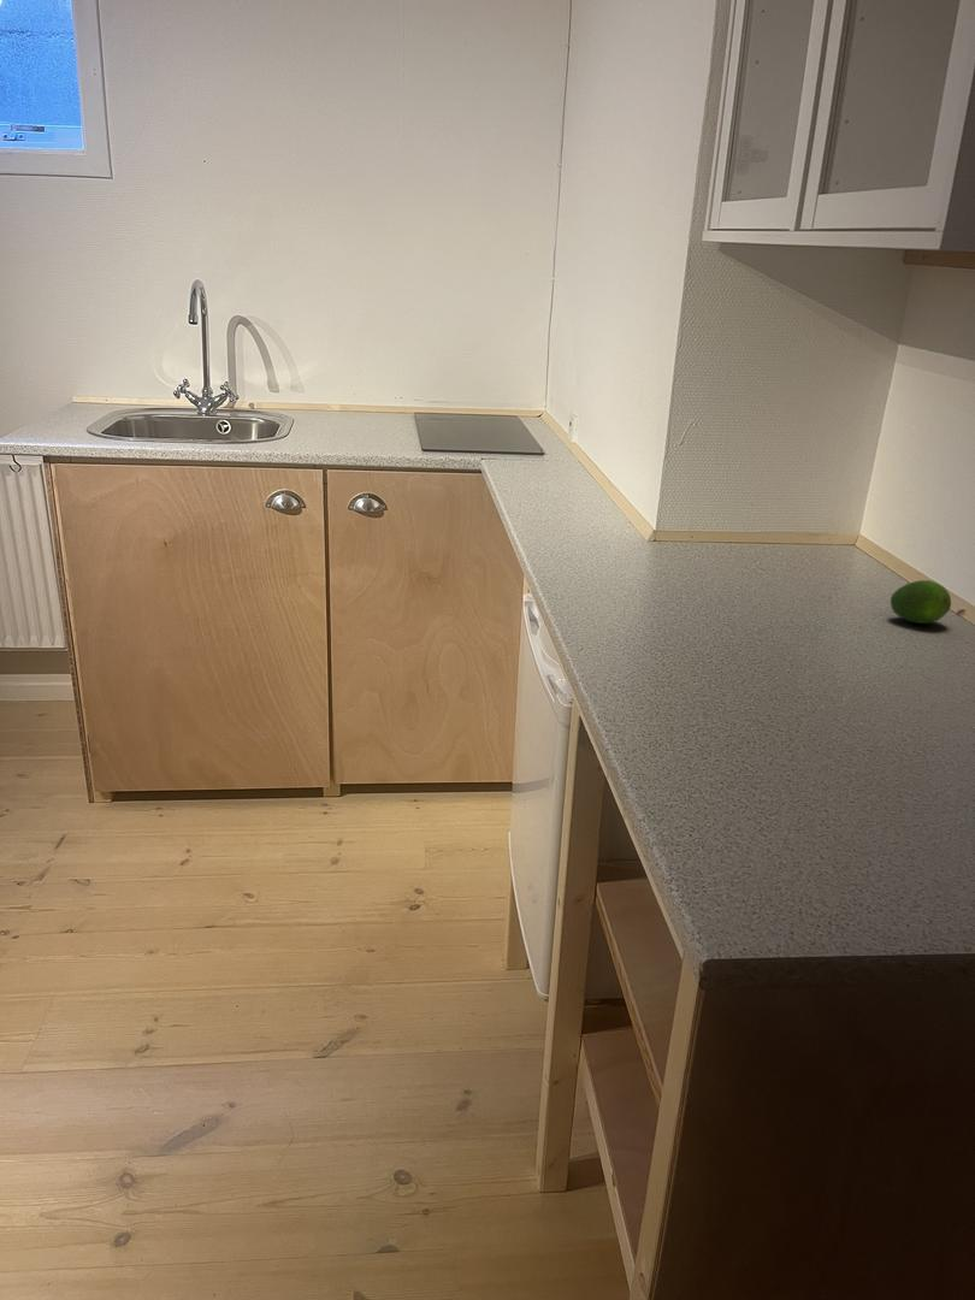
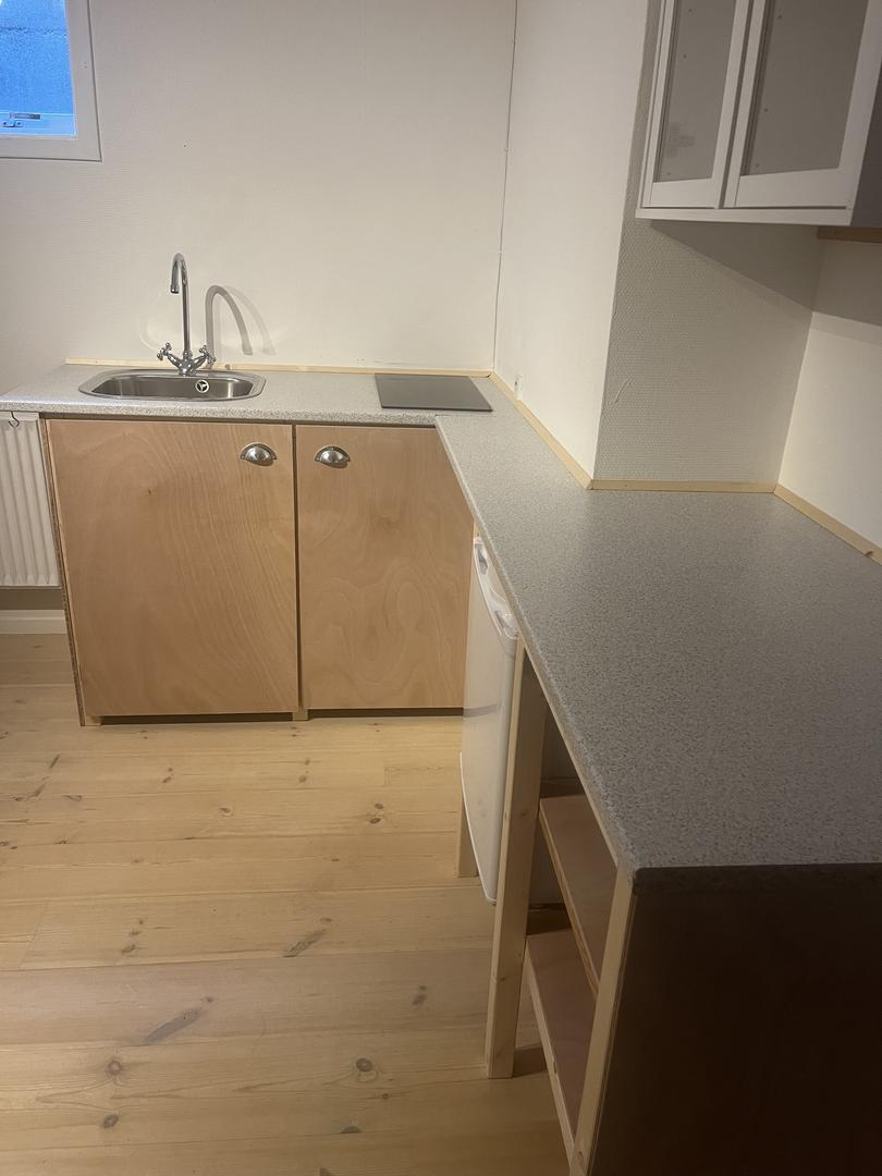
- fruit (921, 601)
